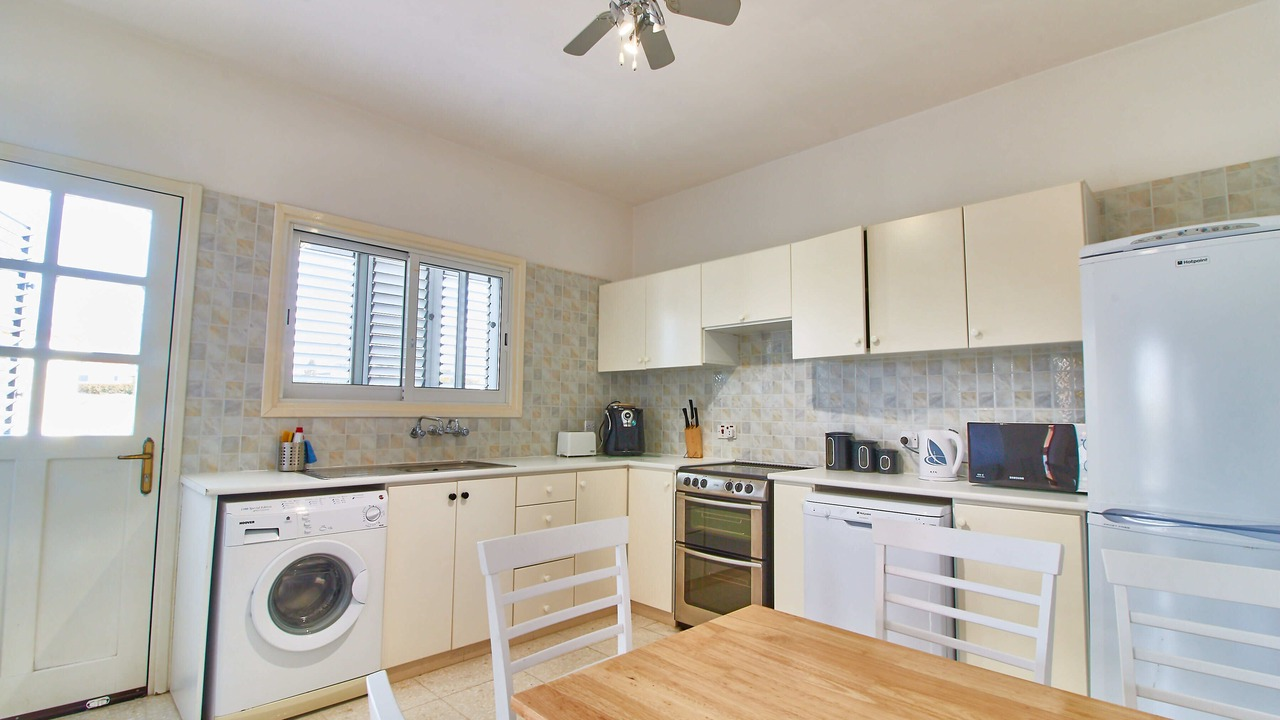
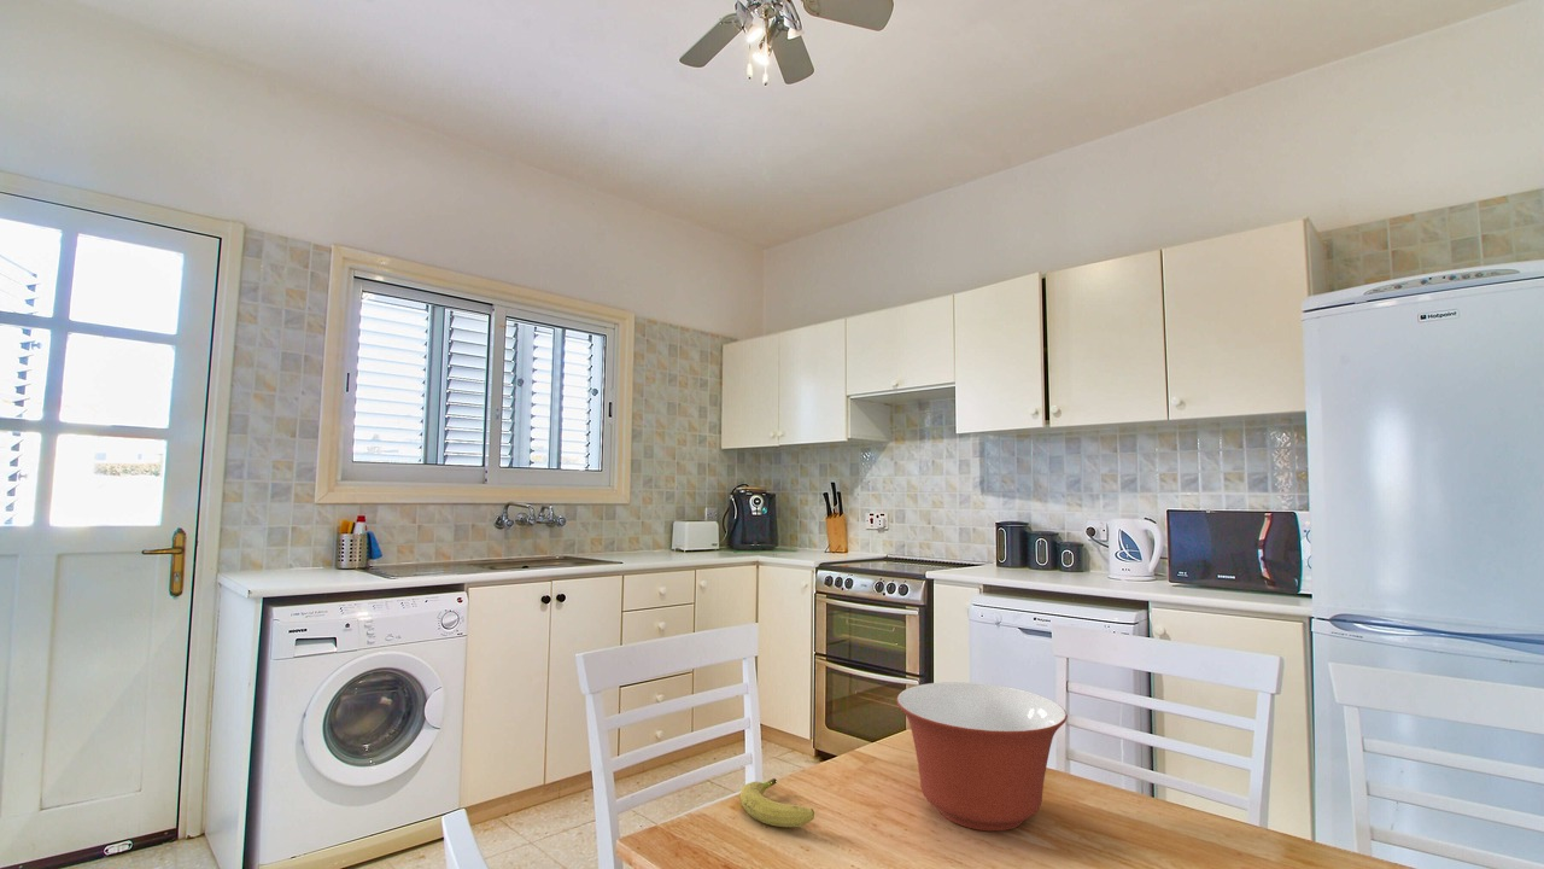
+ mixing bowl (979, 757)
+ fruit (776, 801)
